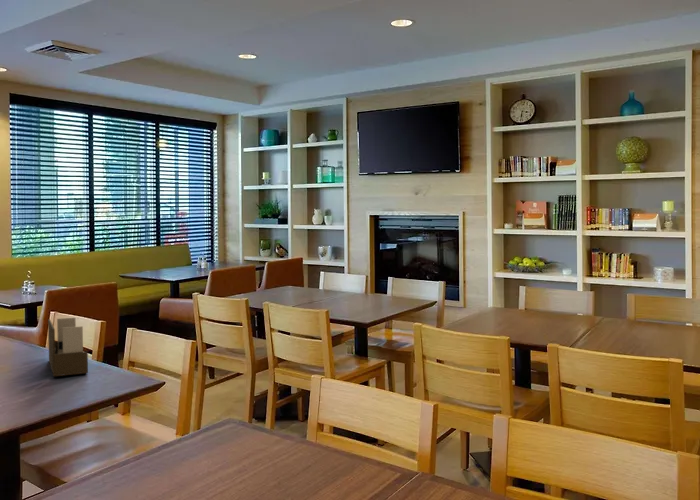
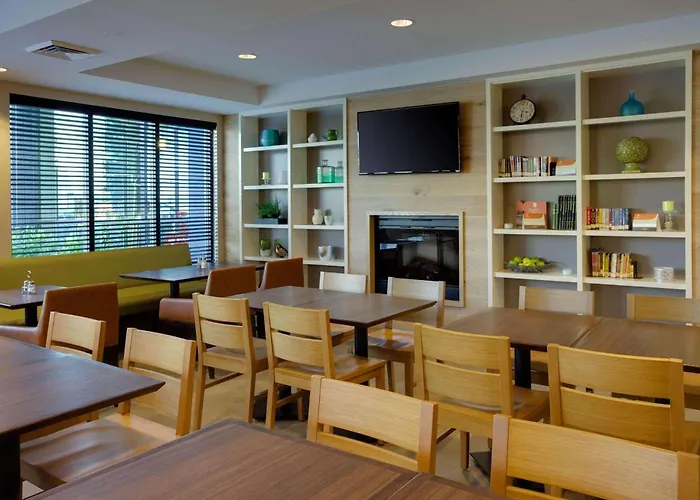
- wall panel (67, 344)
